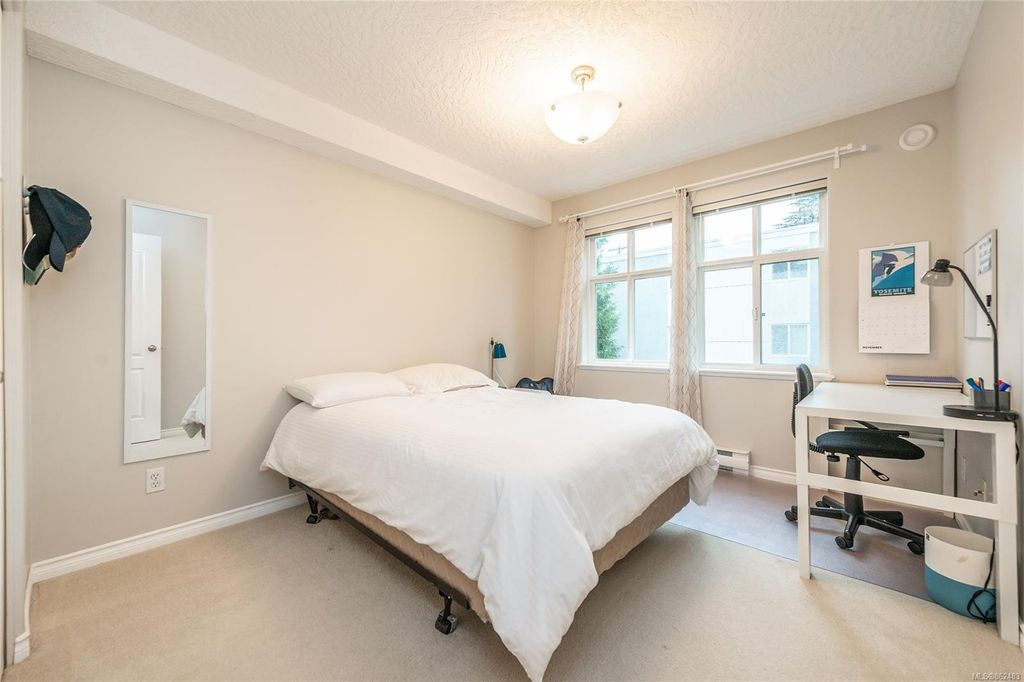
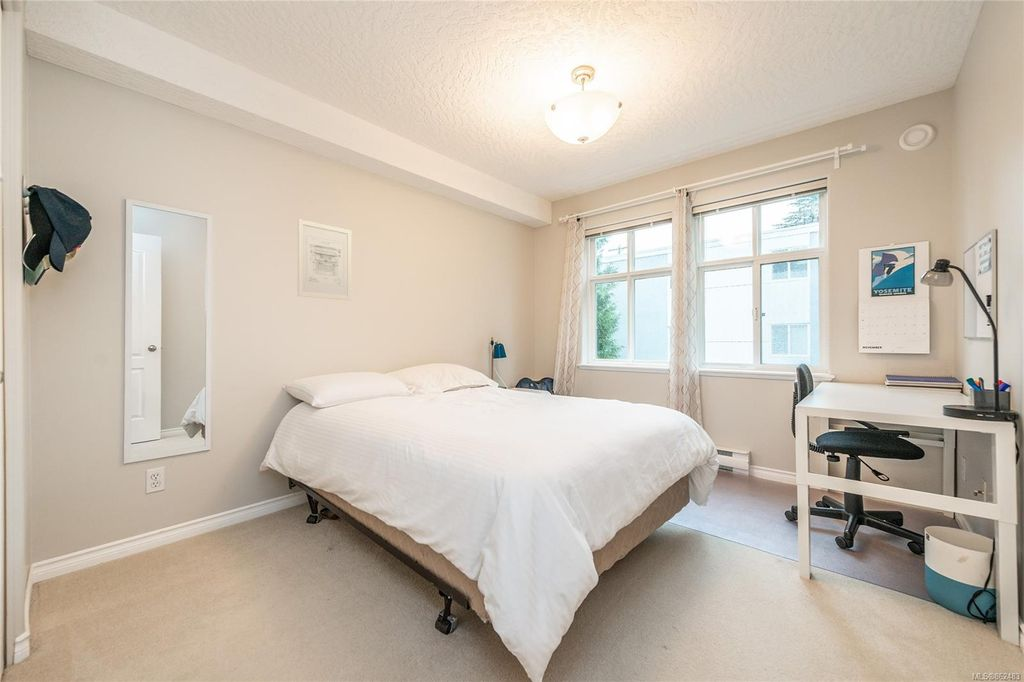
+ wall art (325, 261)
